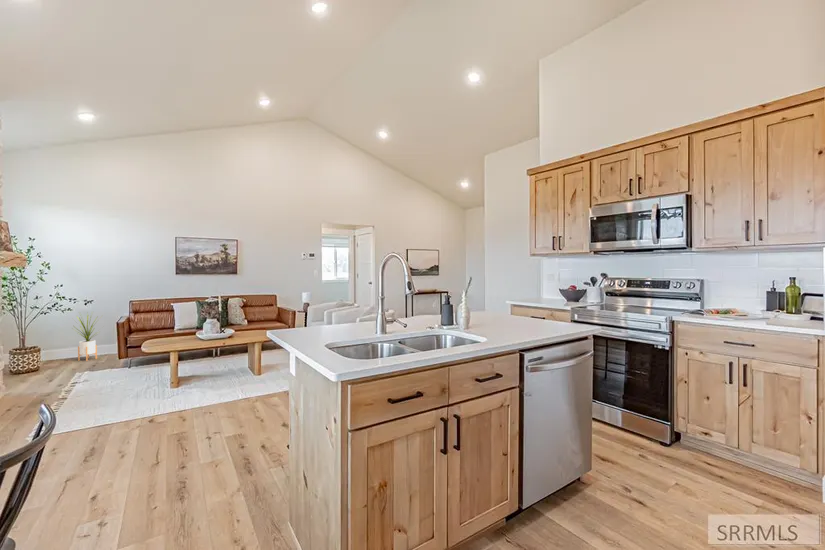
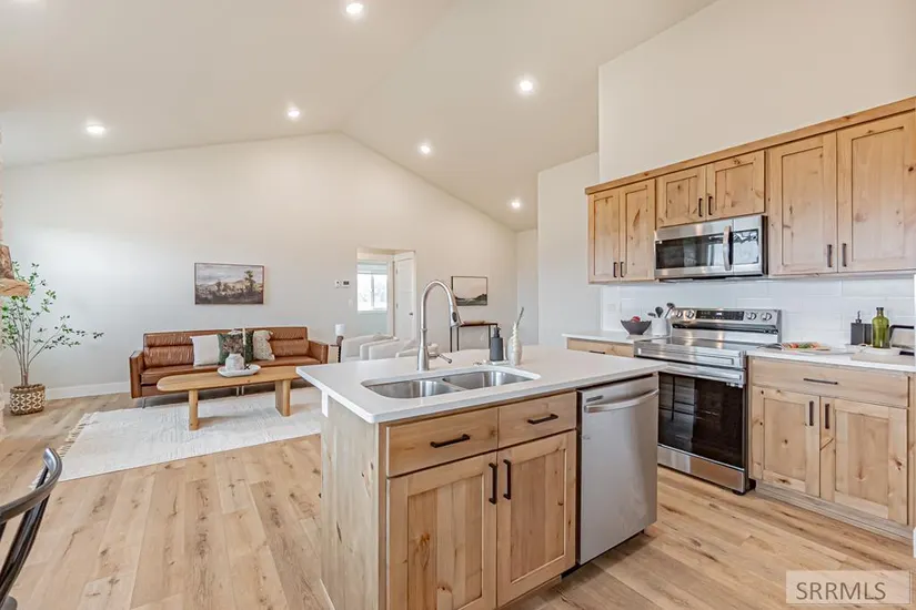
- house plant (87, 335)
